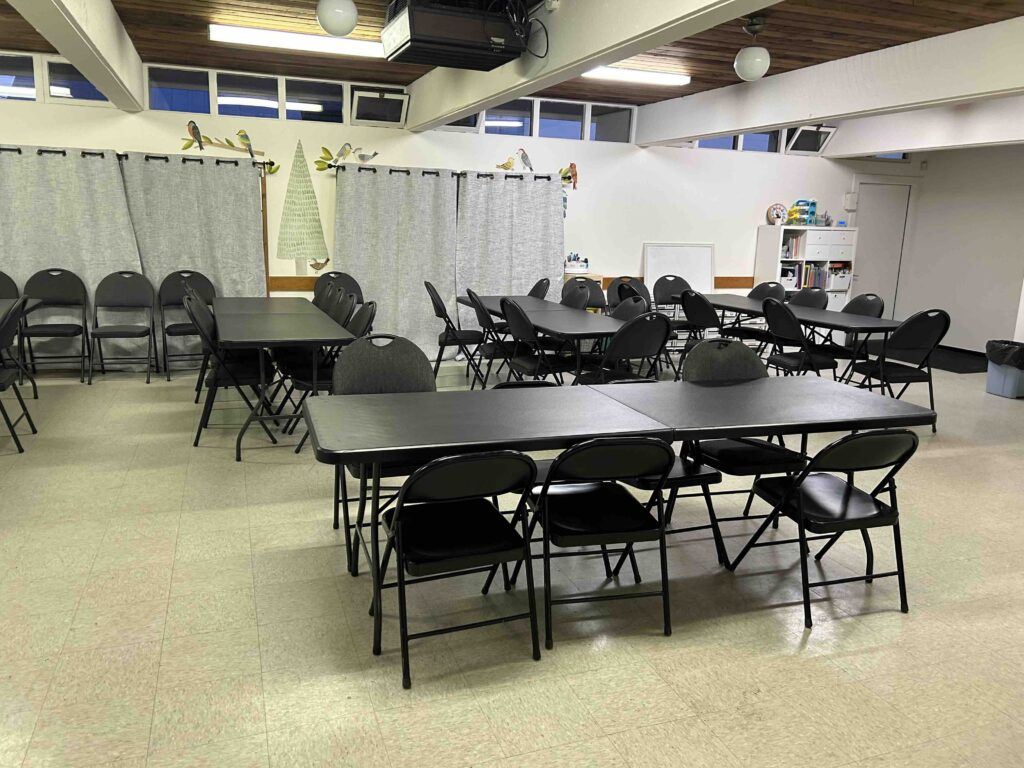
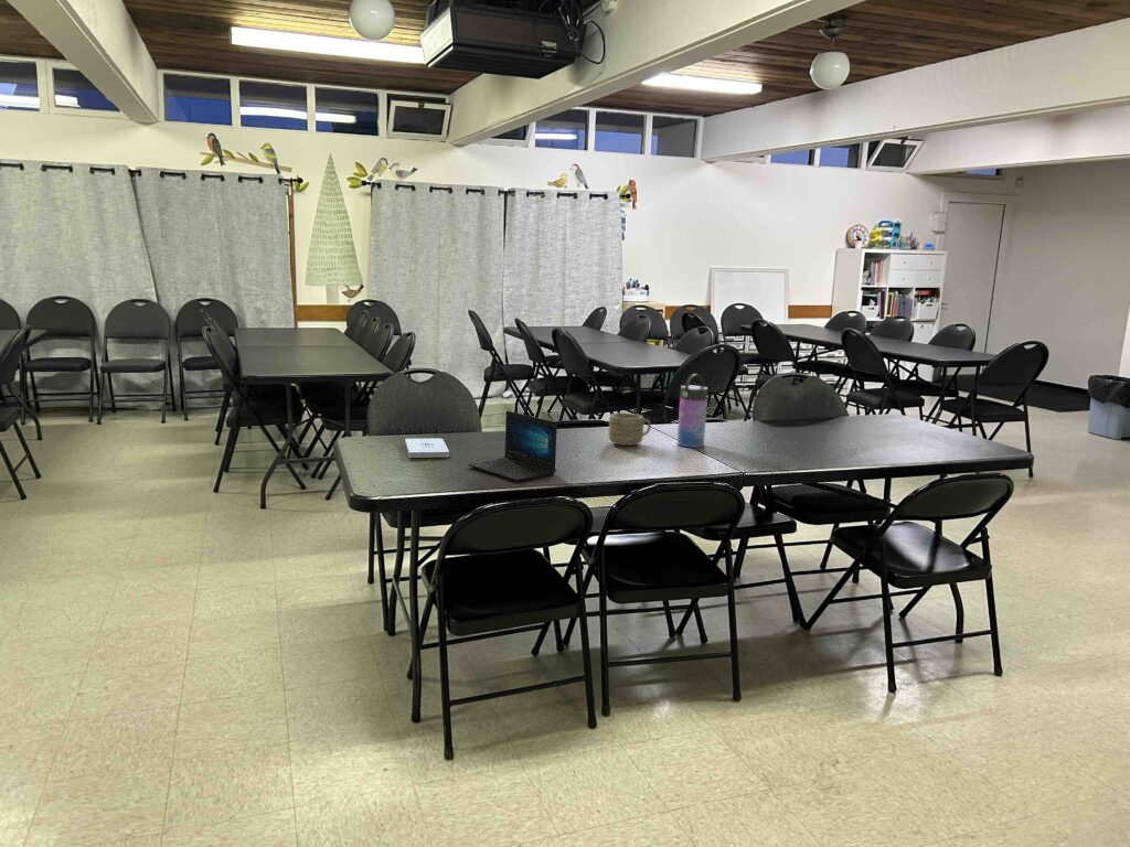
+ water bottle (692, 409)
+ notepad (426, 447)
+ mug (630, 429)
+ laptop (512, 444)
